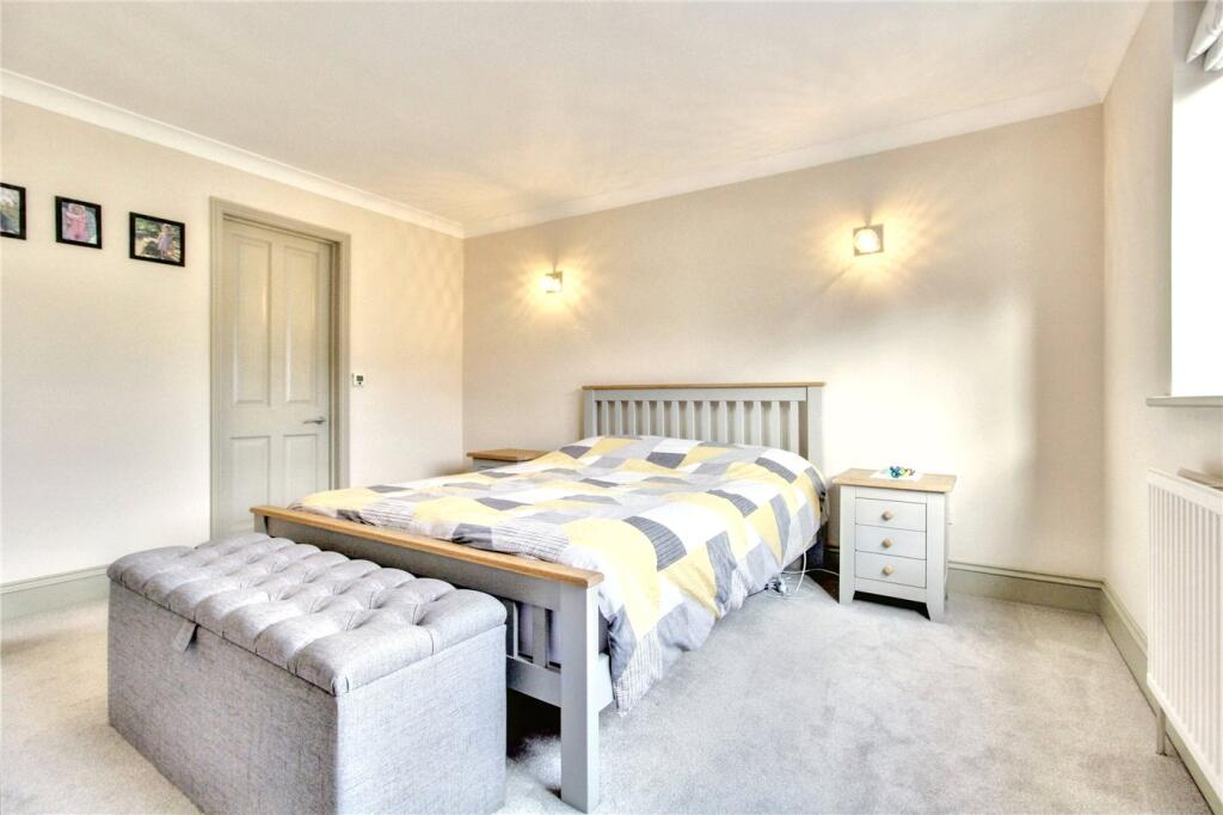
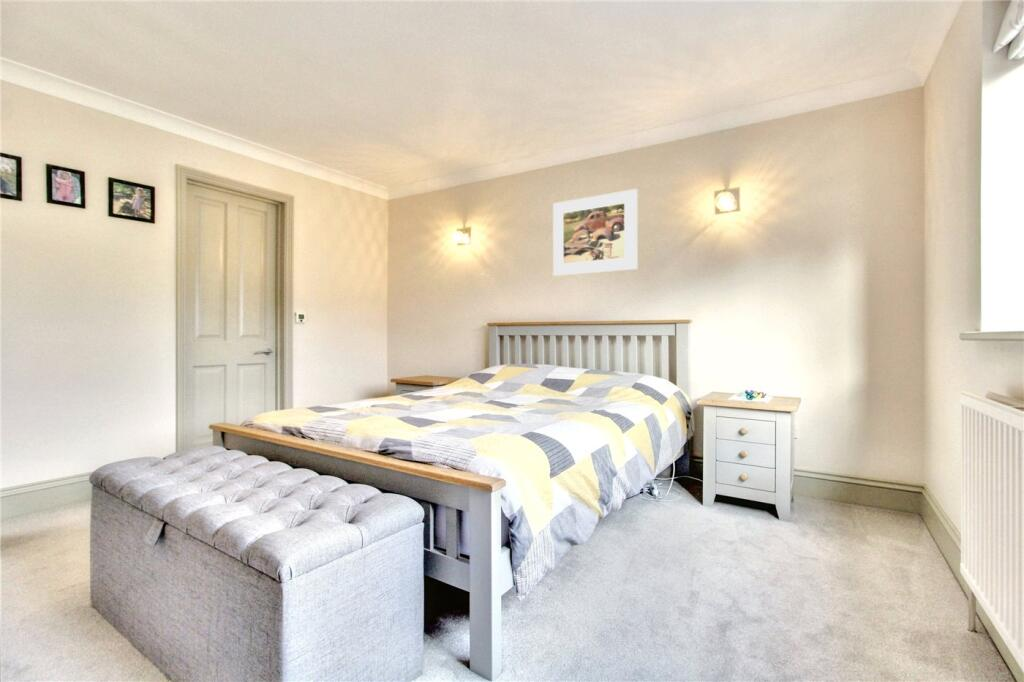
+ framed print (593, 234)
